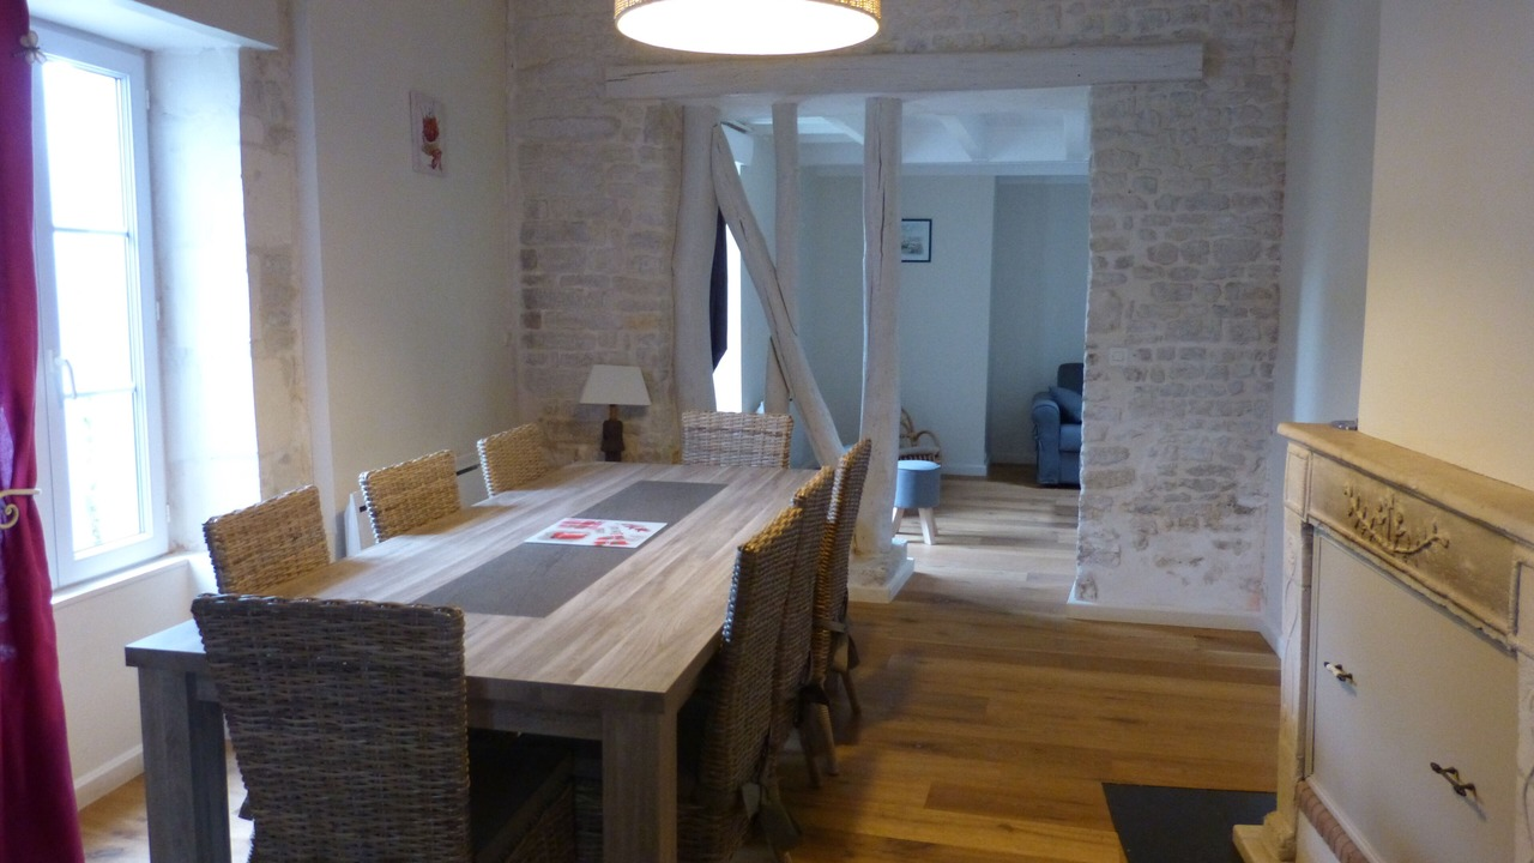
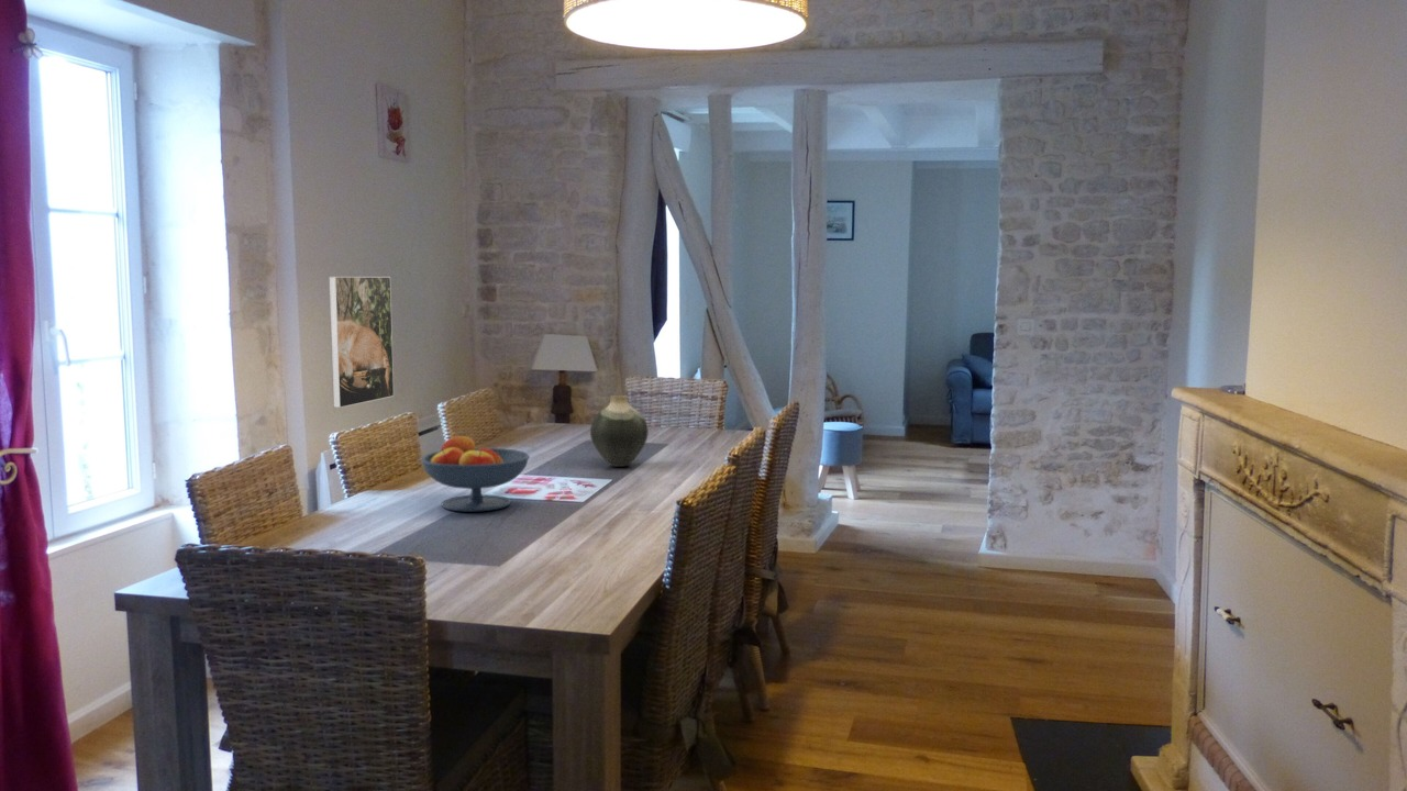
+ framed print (363, 339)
+ fruit bowl (475, 471)
+ vase (619, 431)
